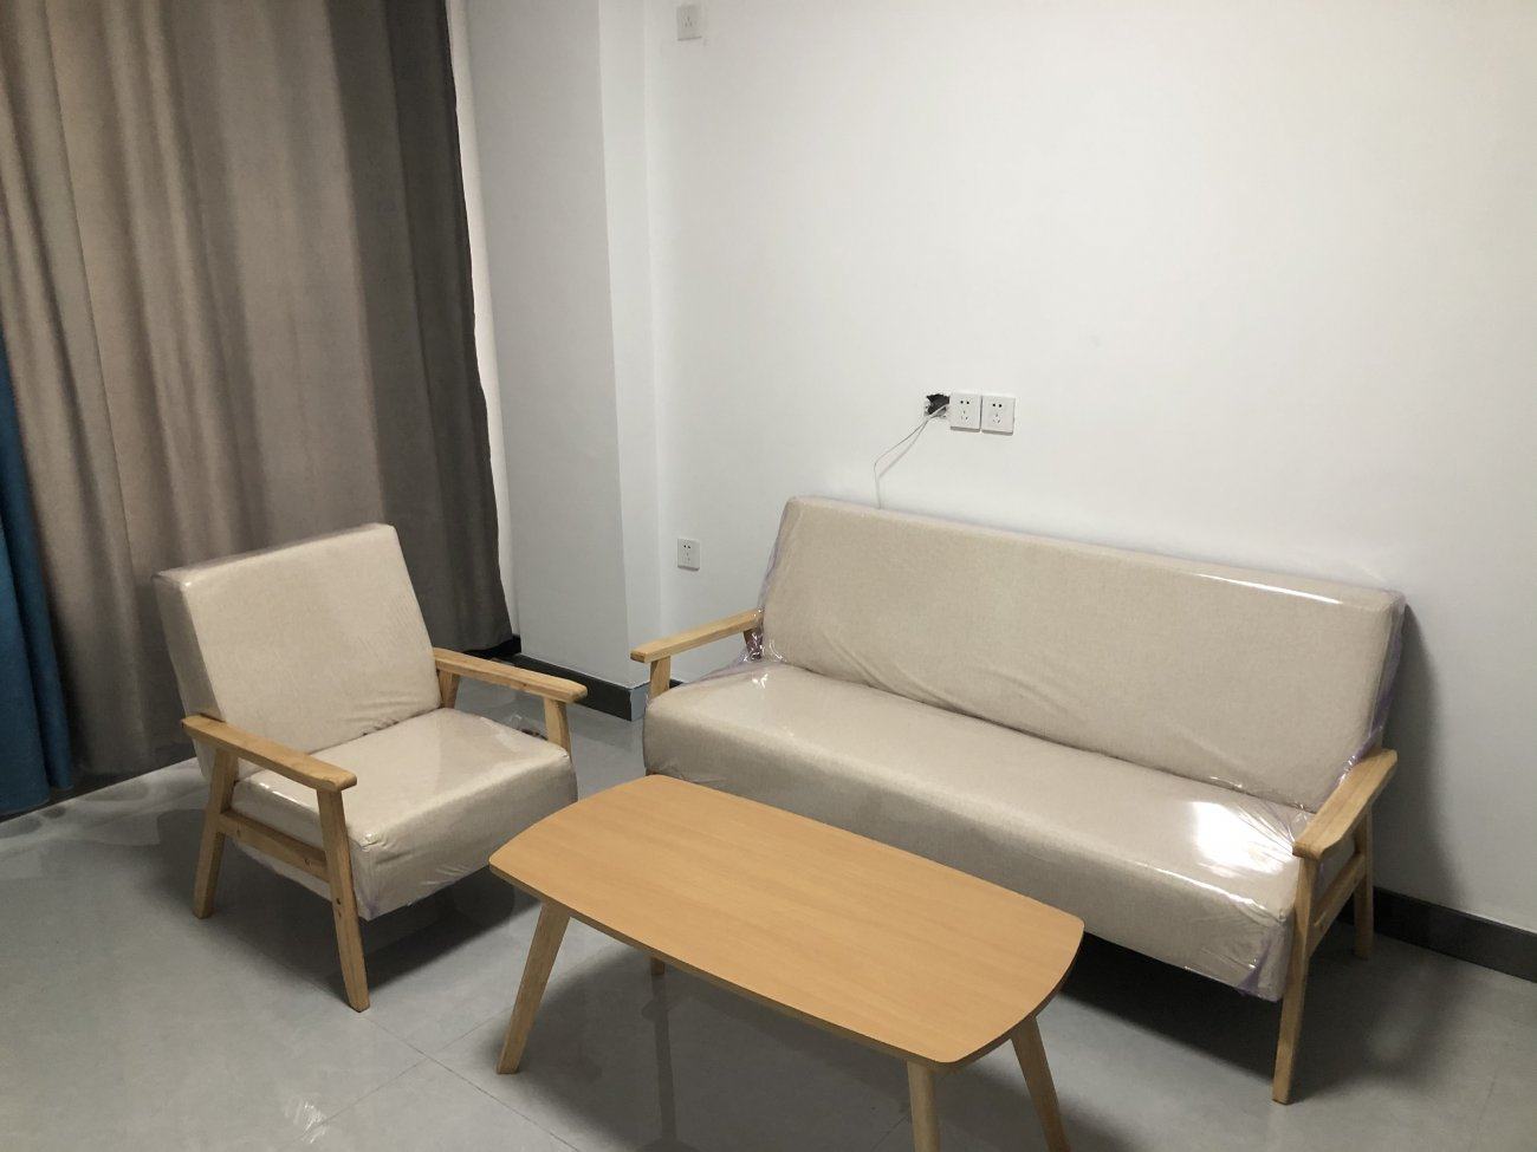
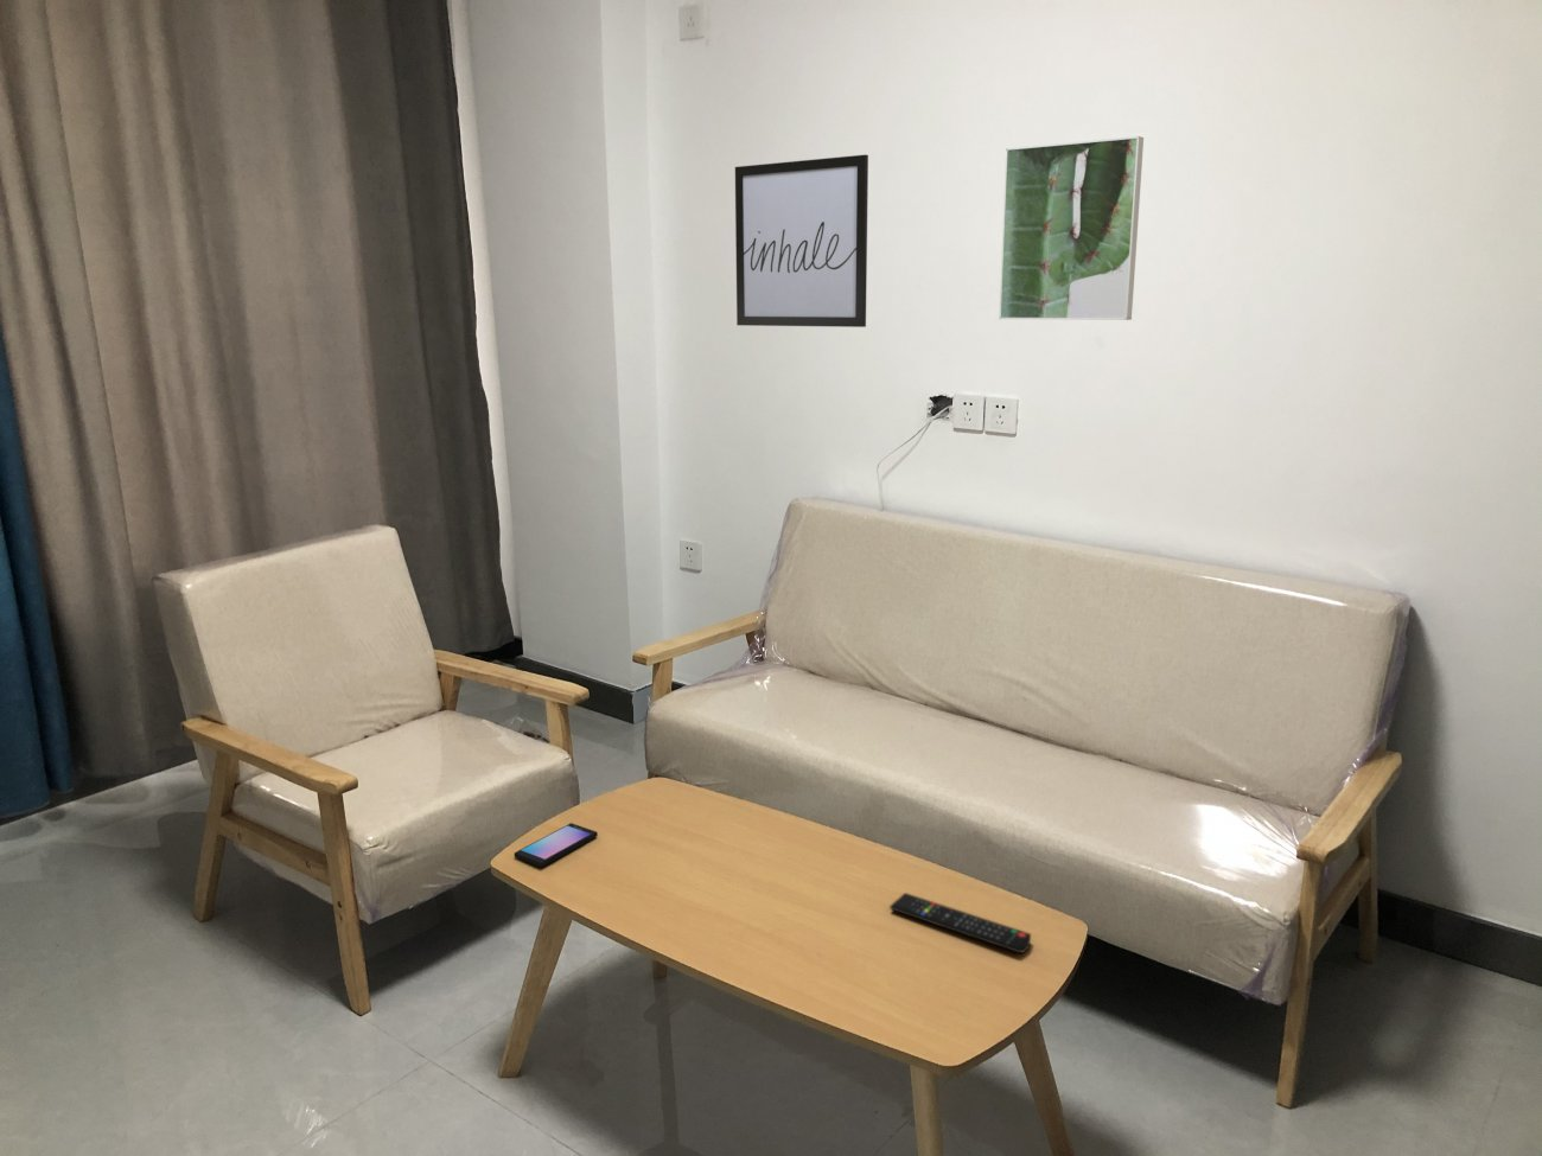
+ wall art (798, 244)
+ smartphone (556, 844)
+ remote control (959, 923)
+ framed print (1067, 232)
